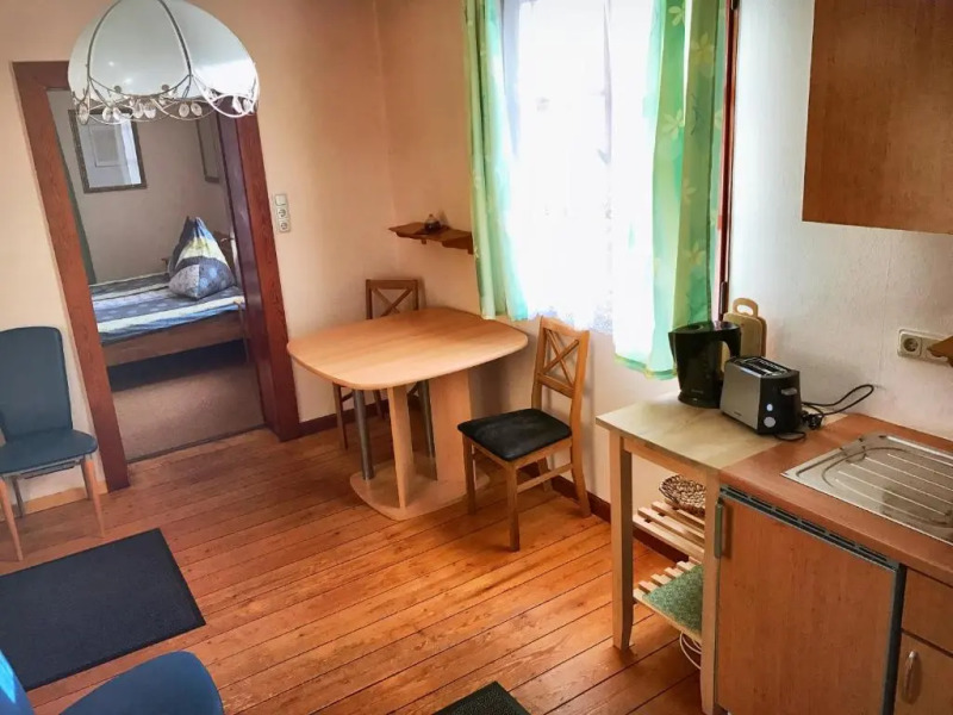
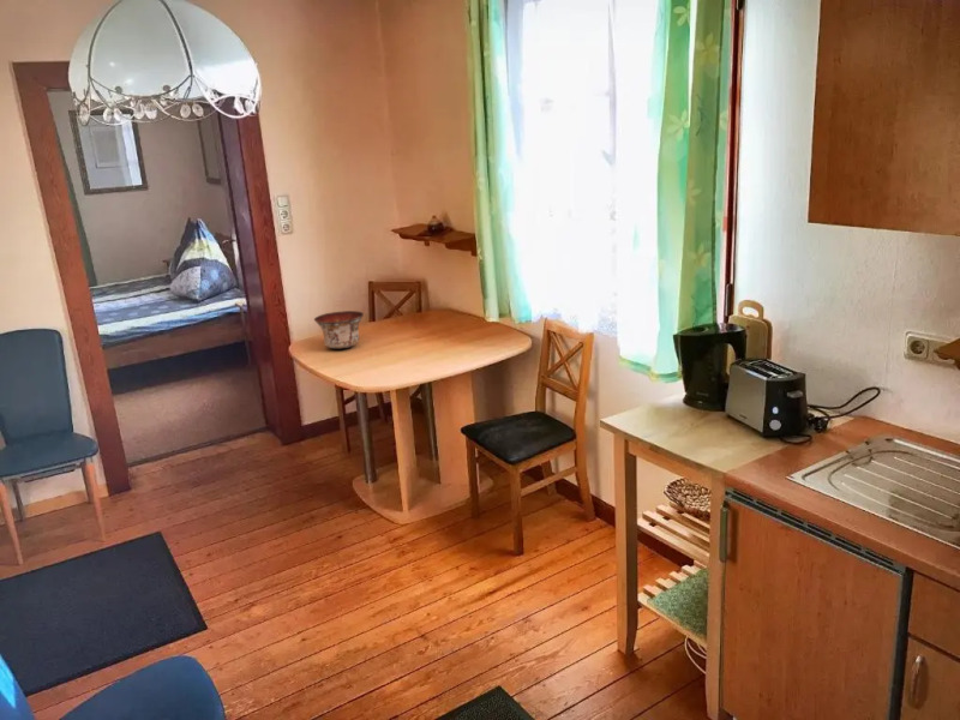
+ bowl (340, 331)
